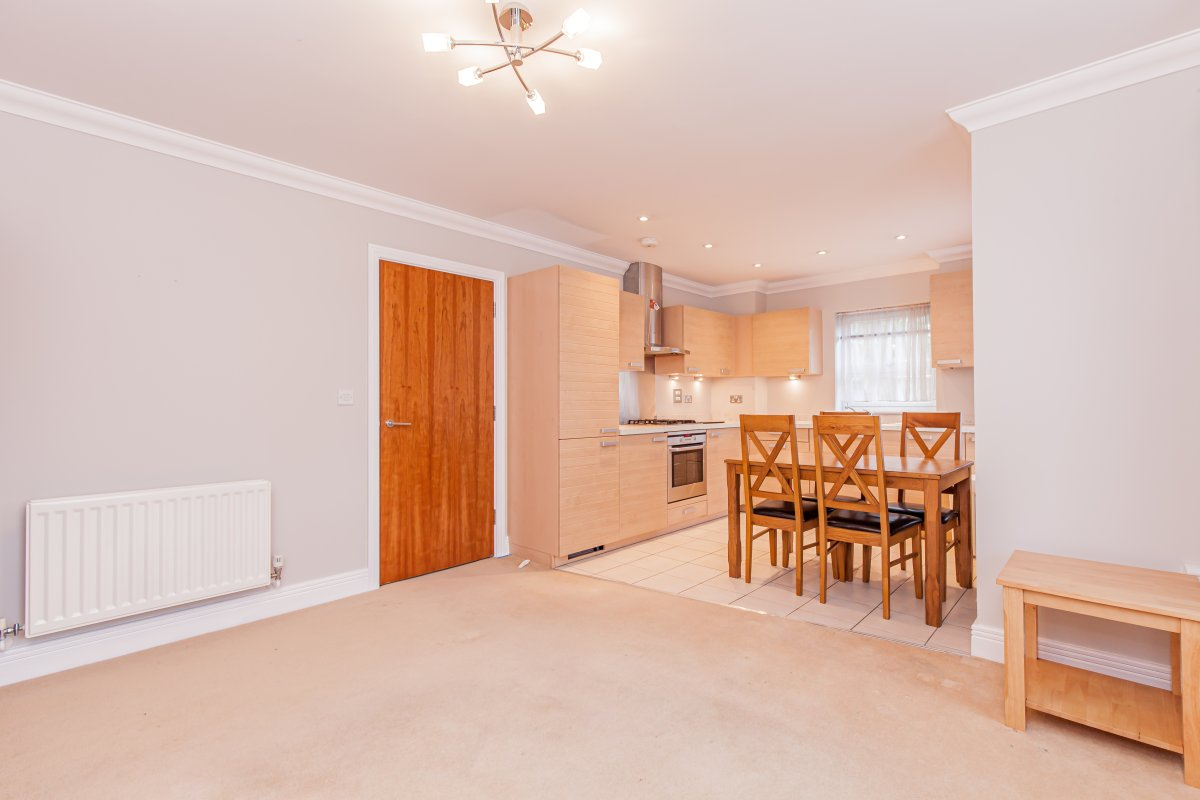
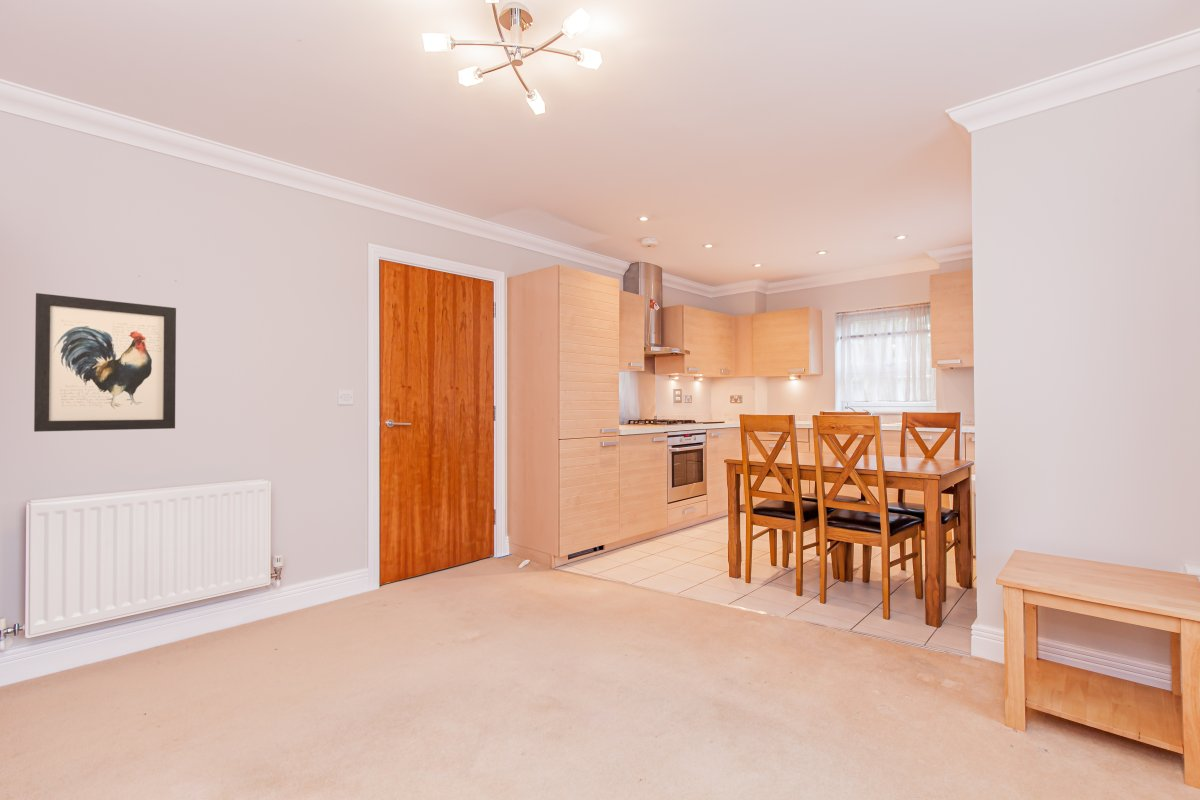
+ wall art (109, 365)
